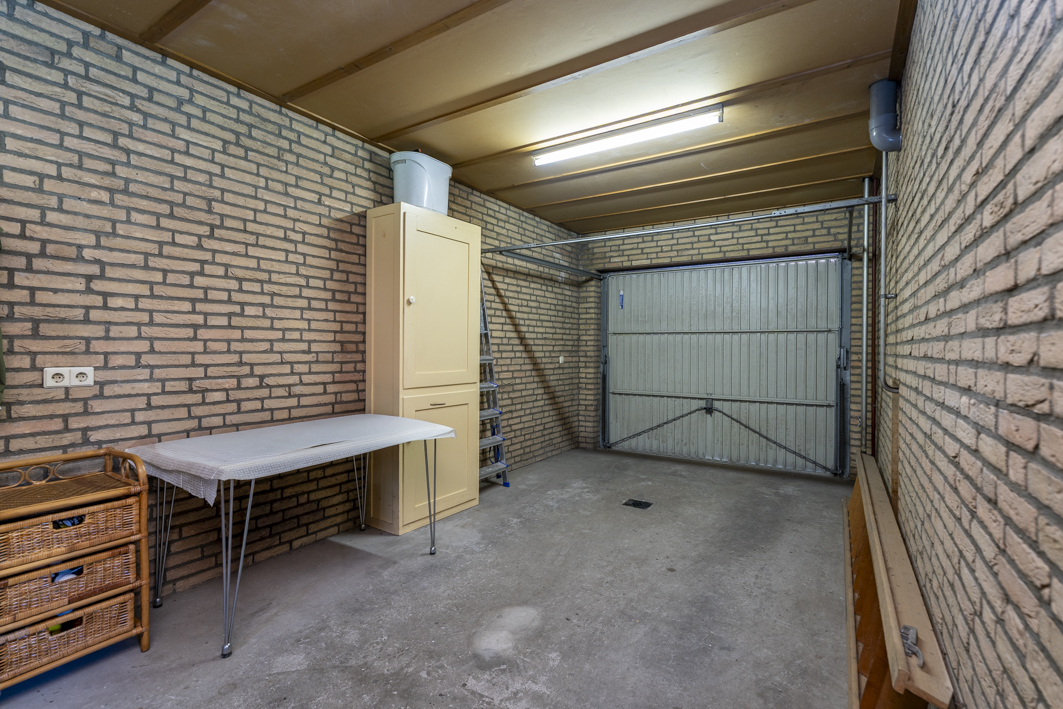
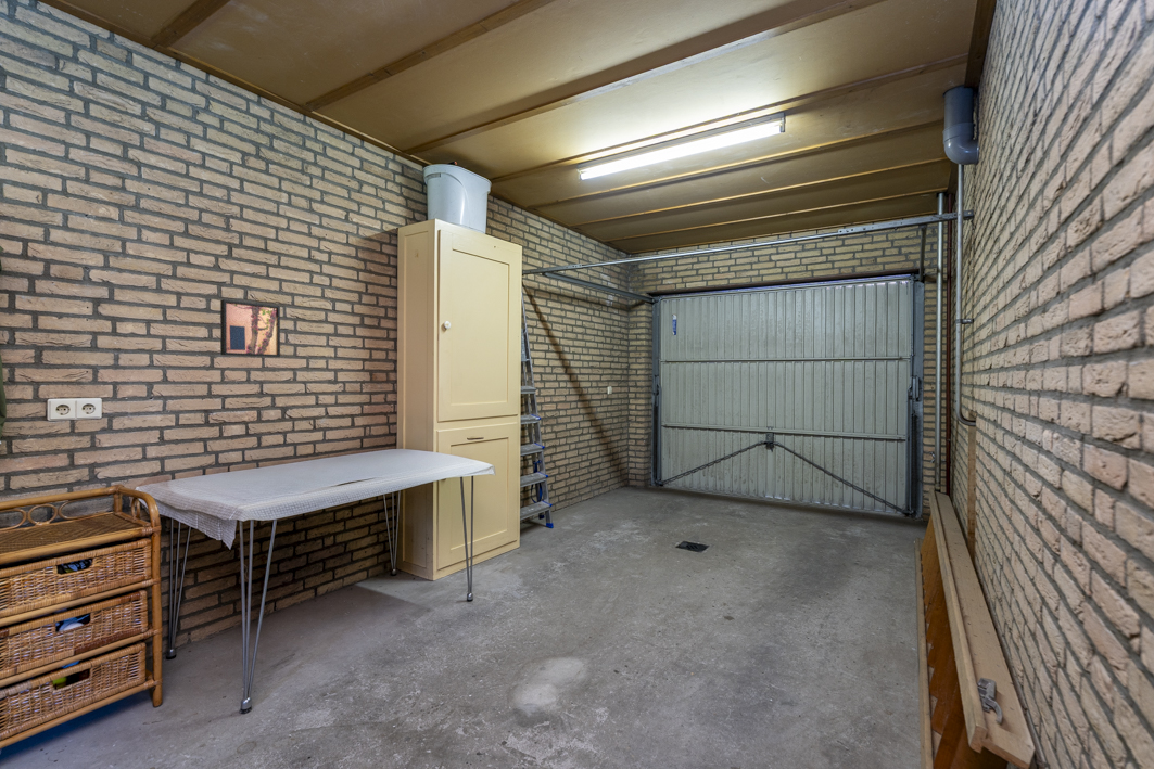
+ wall art (251, 329)
